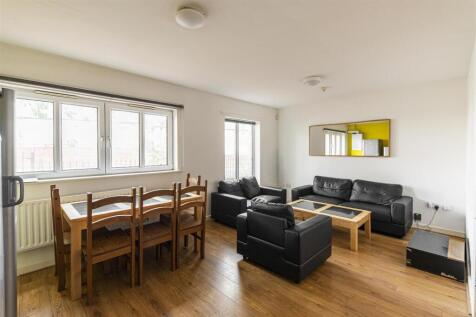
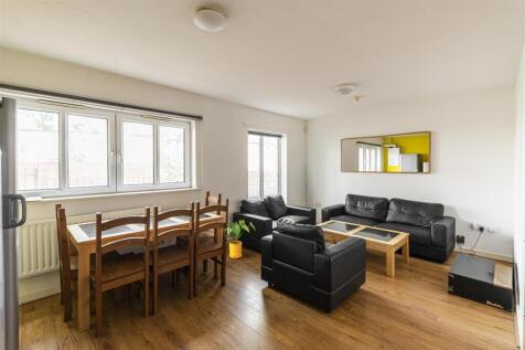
+ house plant (235, 237)
